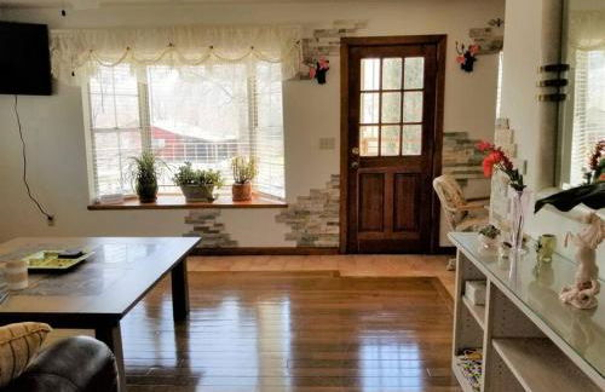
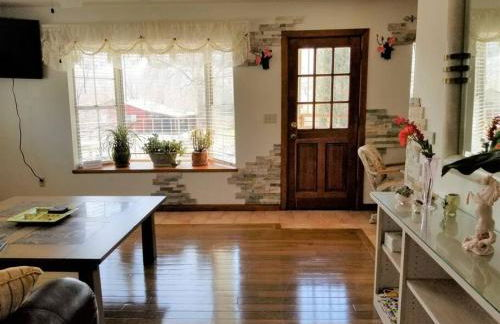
- coffee cup (17, 273)
